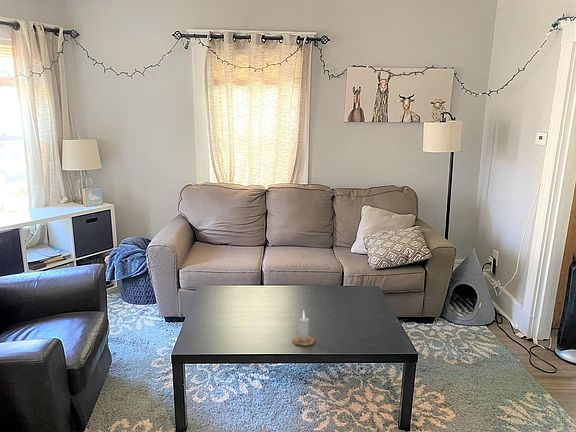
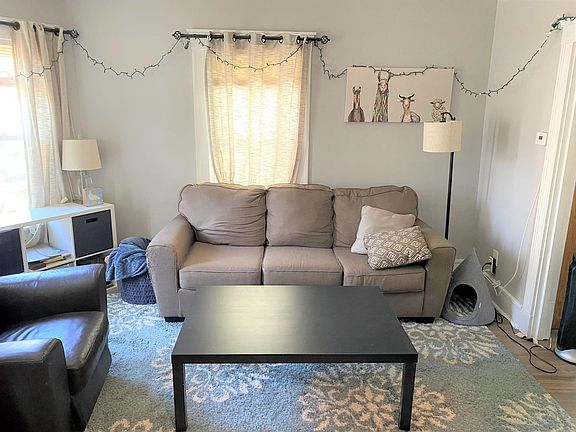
- candle (303, 325)
